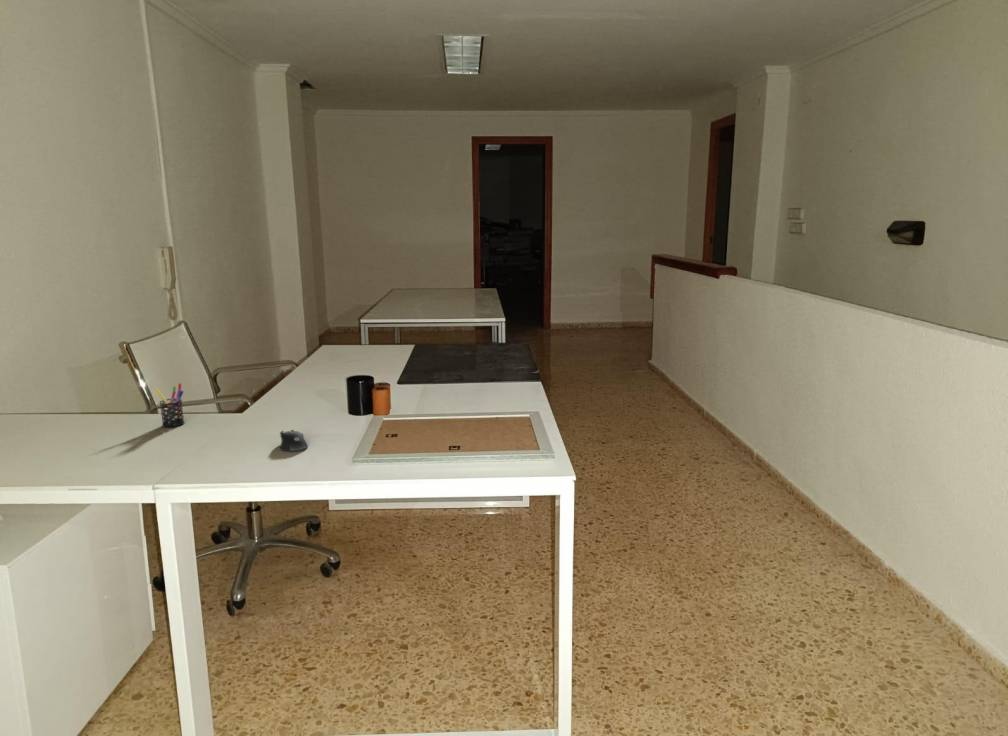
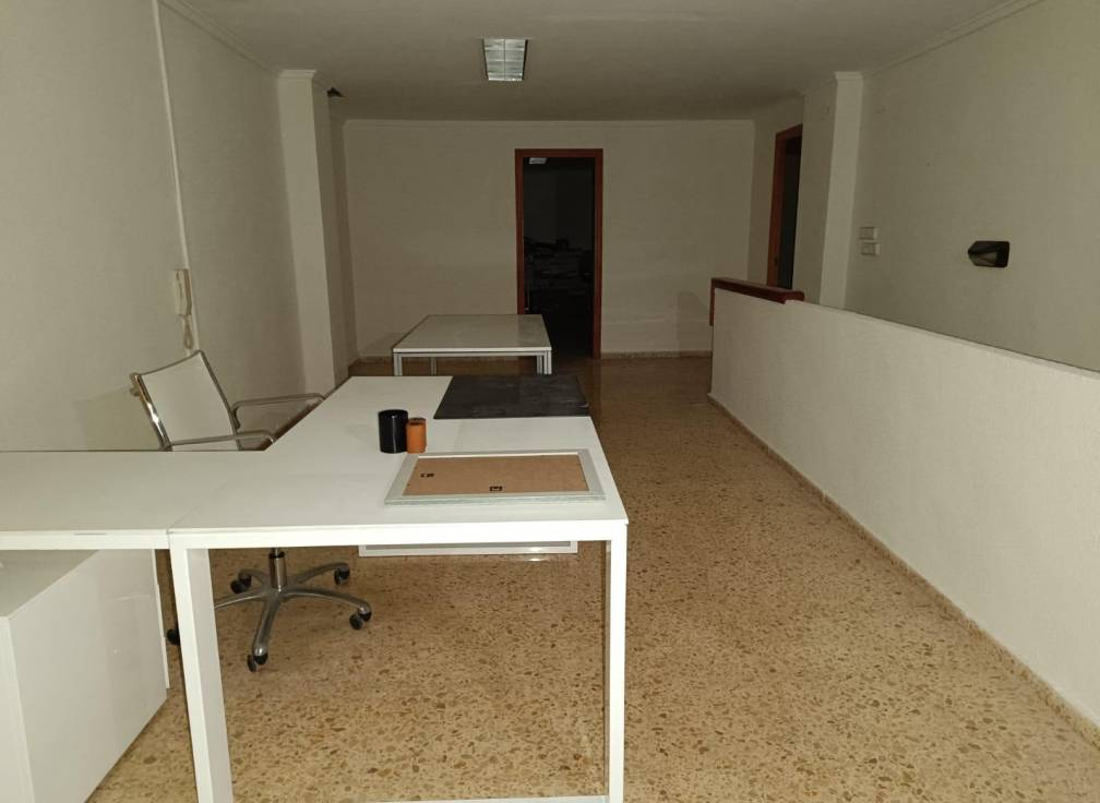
- computer mouse (292, 438)
- pen holder (173, 403)
